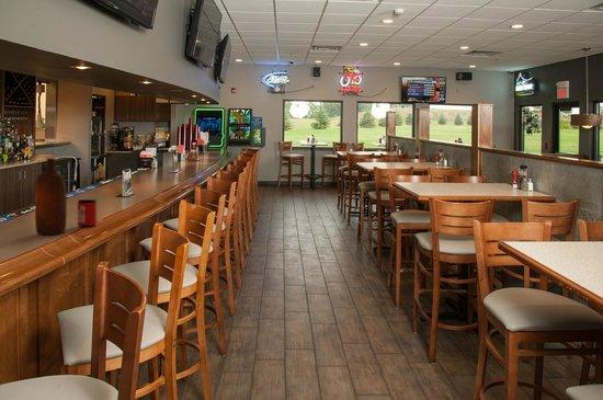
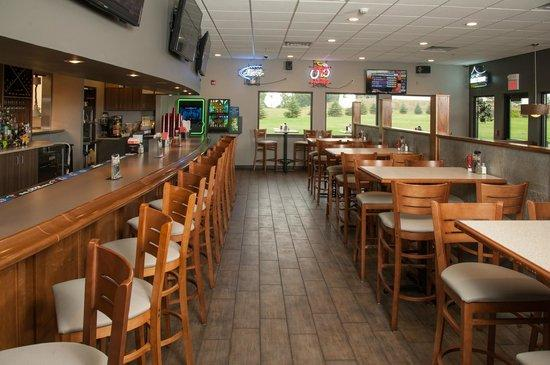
- can (87, 213)
- bottle (50, 195)
